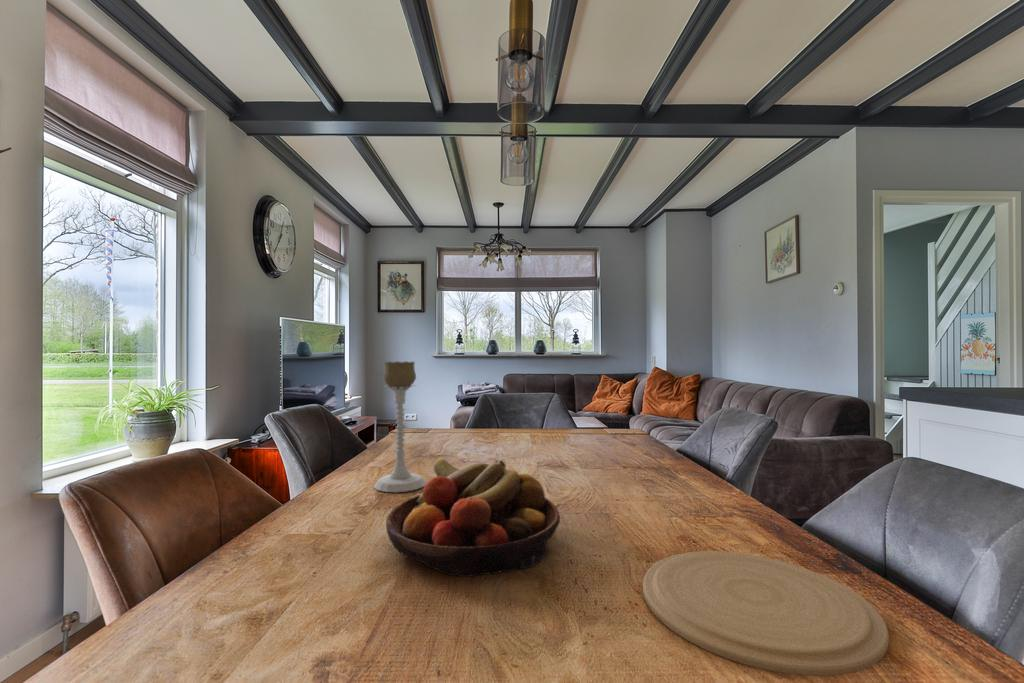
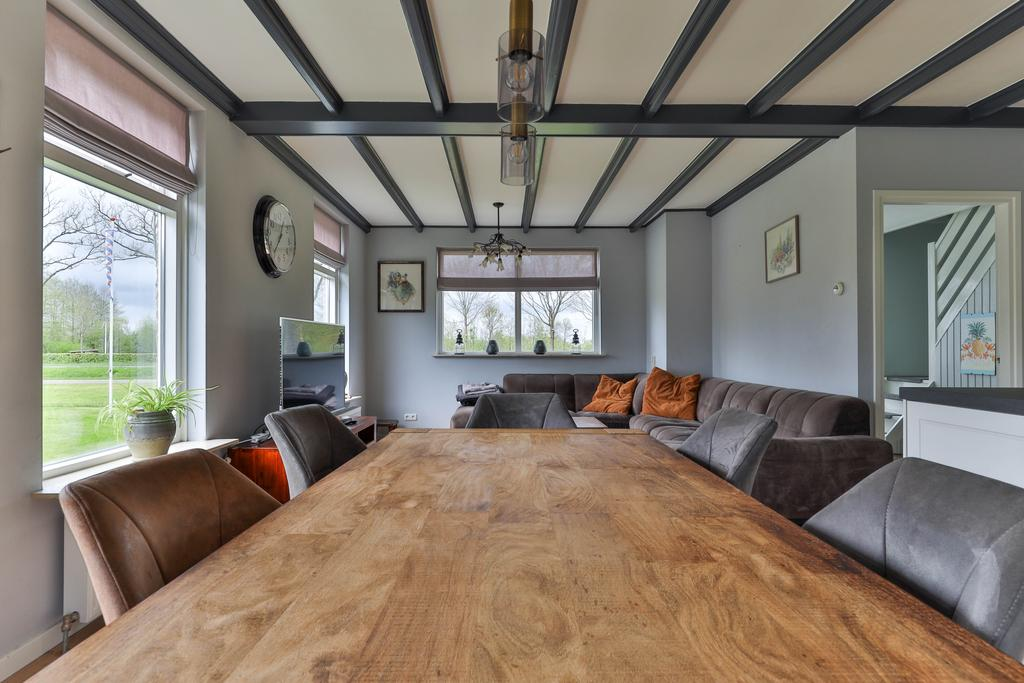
- fruit bowl (472, 504)
- plate (753, 597)
- candle holder (400, 423)
